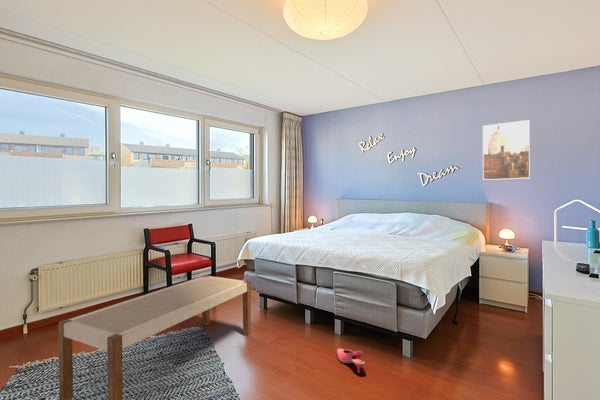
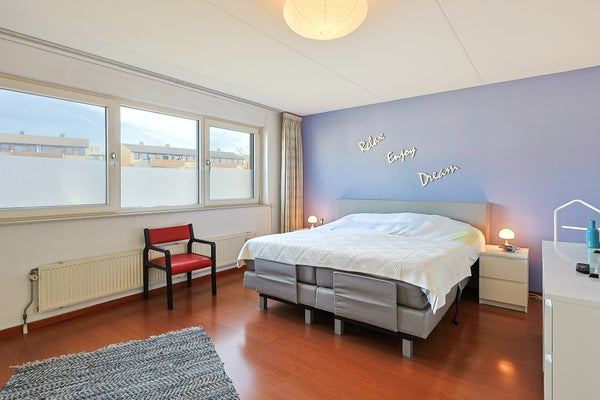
- shoe (349, 353)
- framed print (505, 151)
- bench (173, 325)
